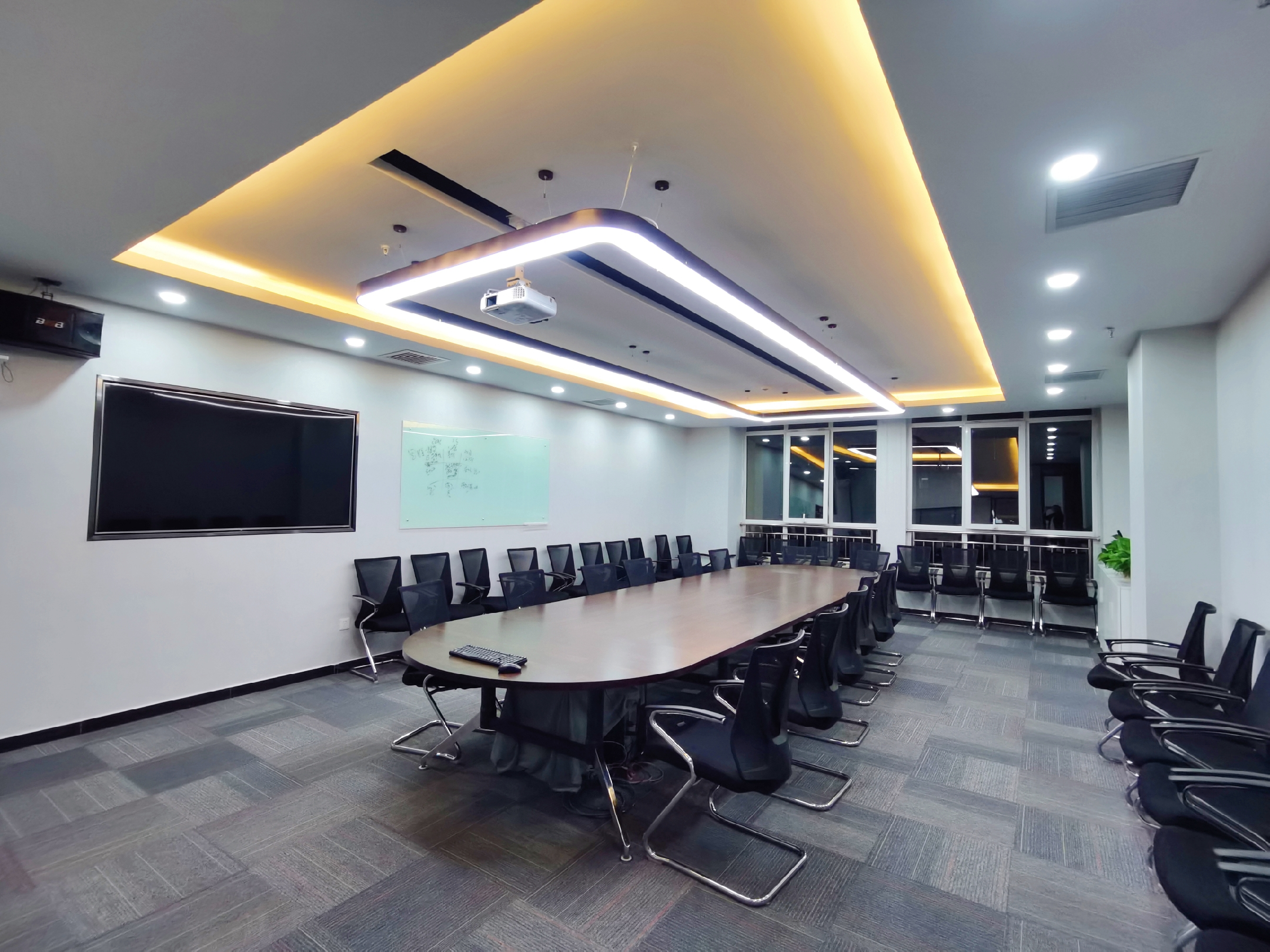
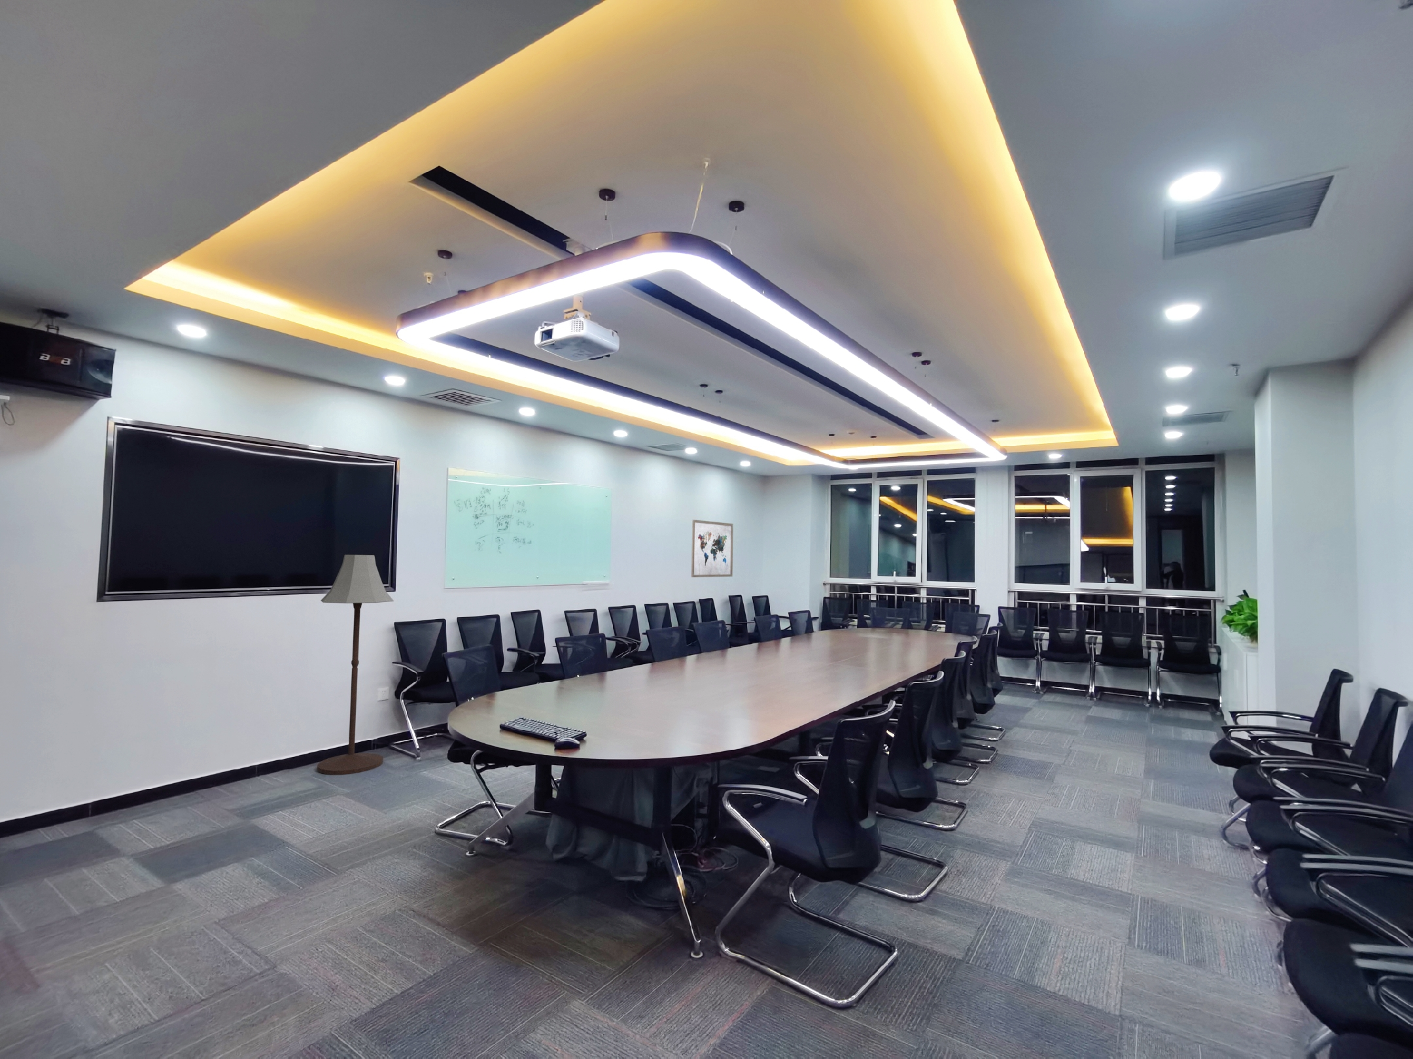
+ floor lamp (355, 659)
+ wall art (713, 550)
